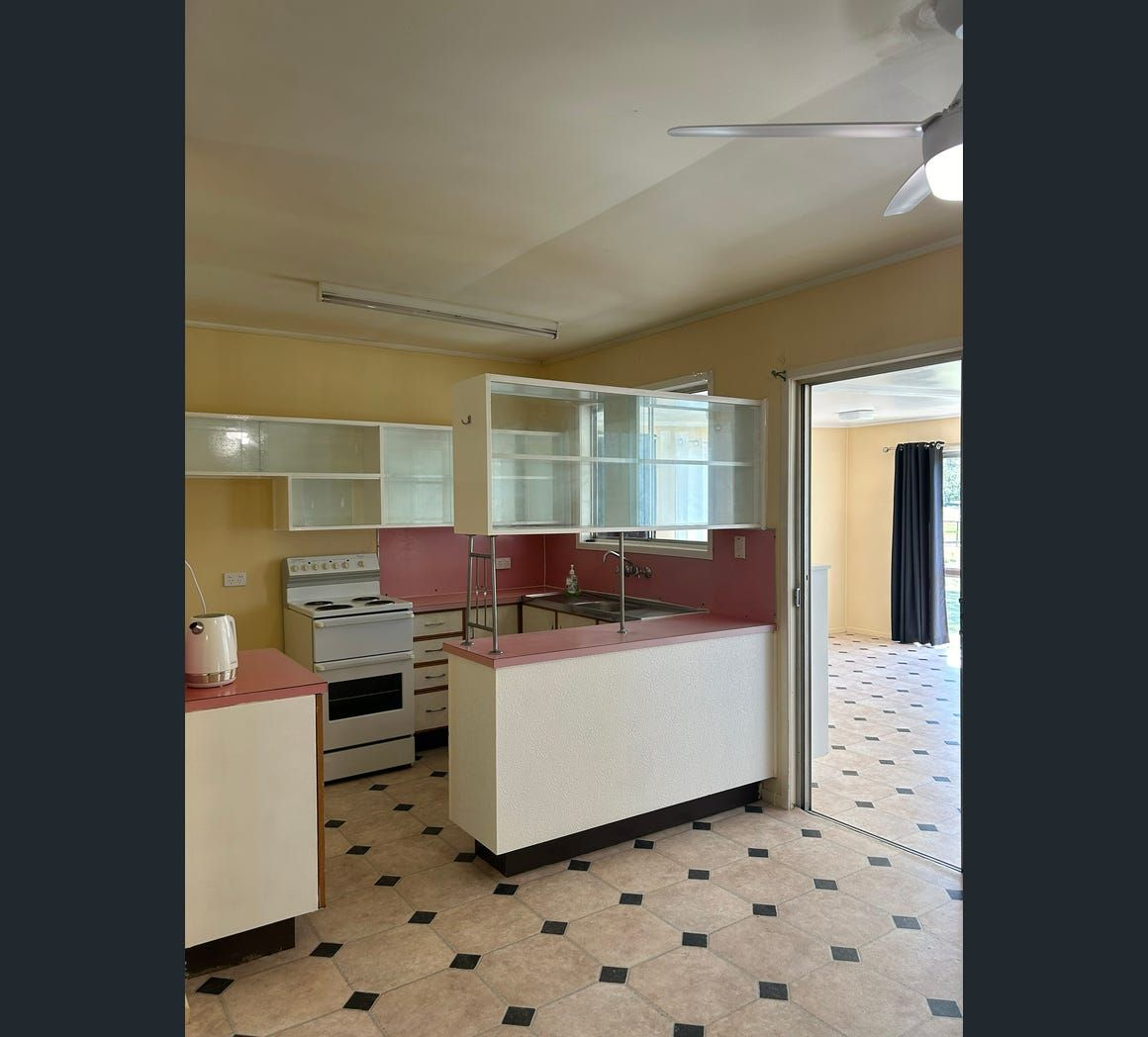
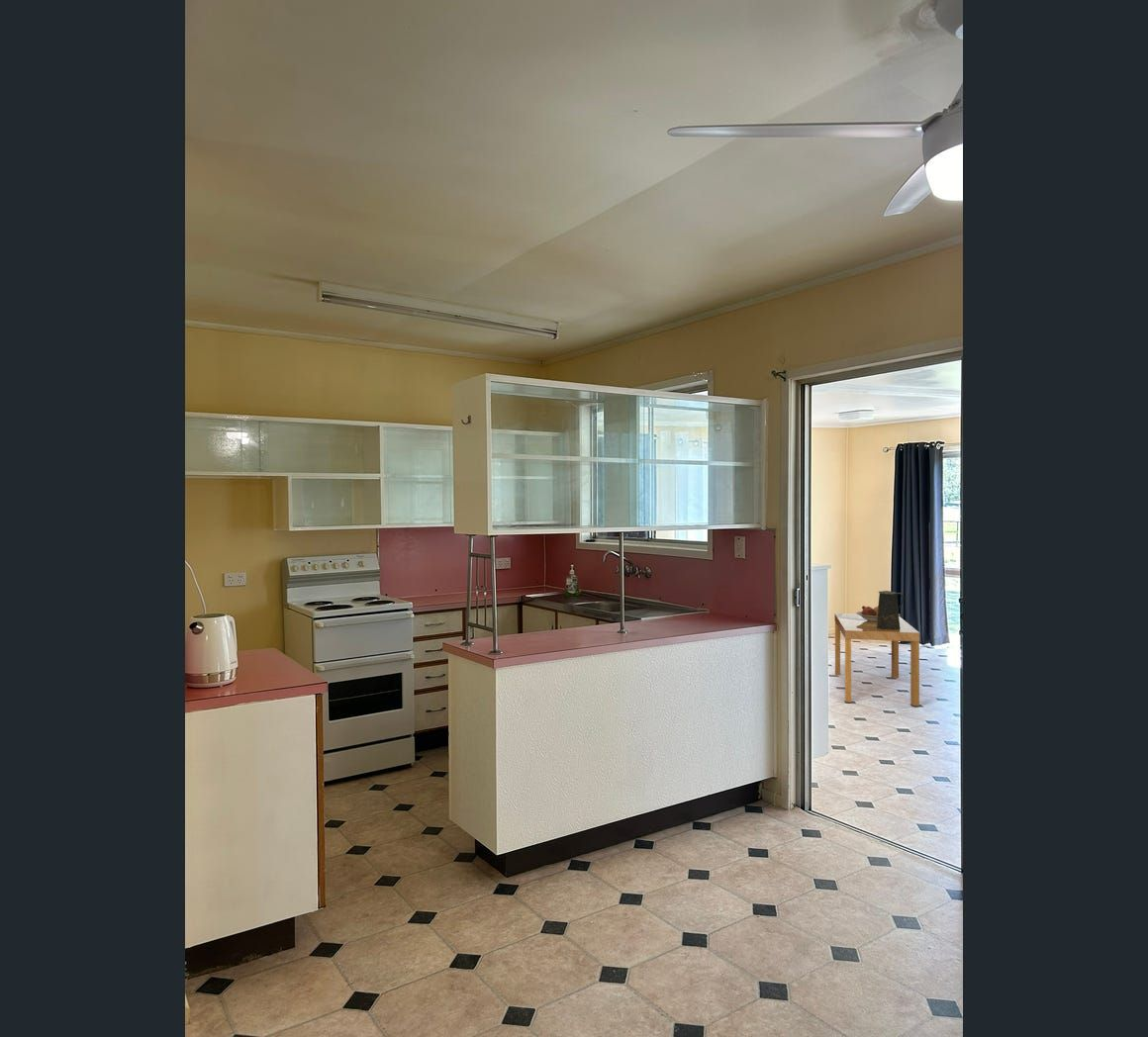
+ fruit bowl (877, 612)
+ pitcher (891, 609)
+ dining table (873, 639)
